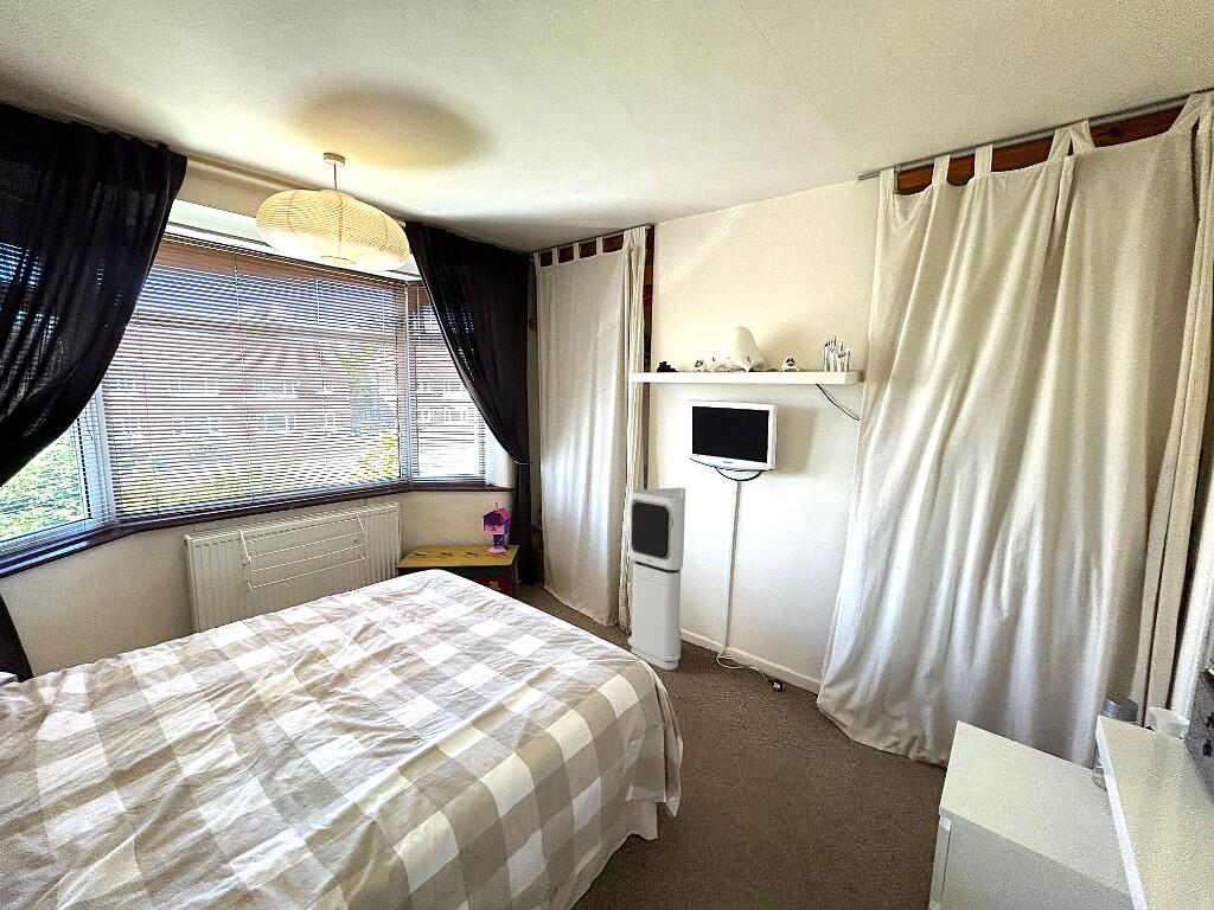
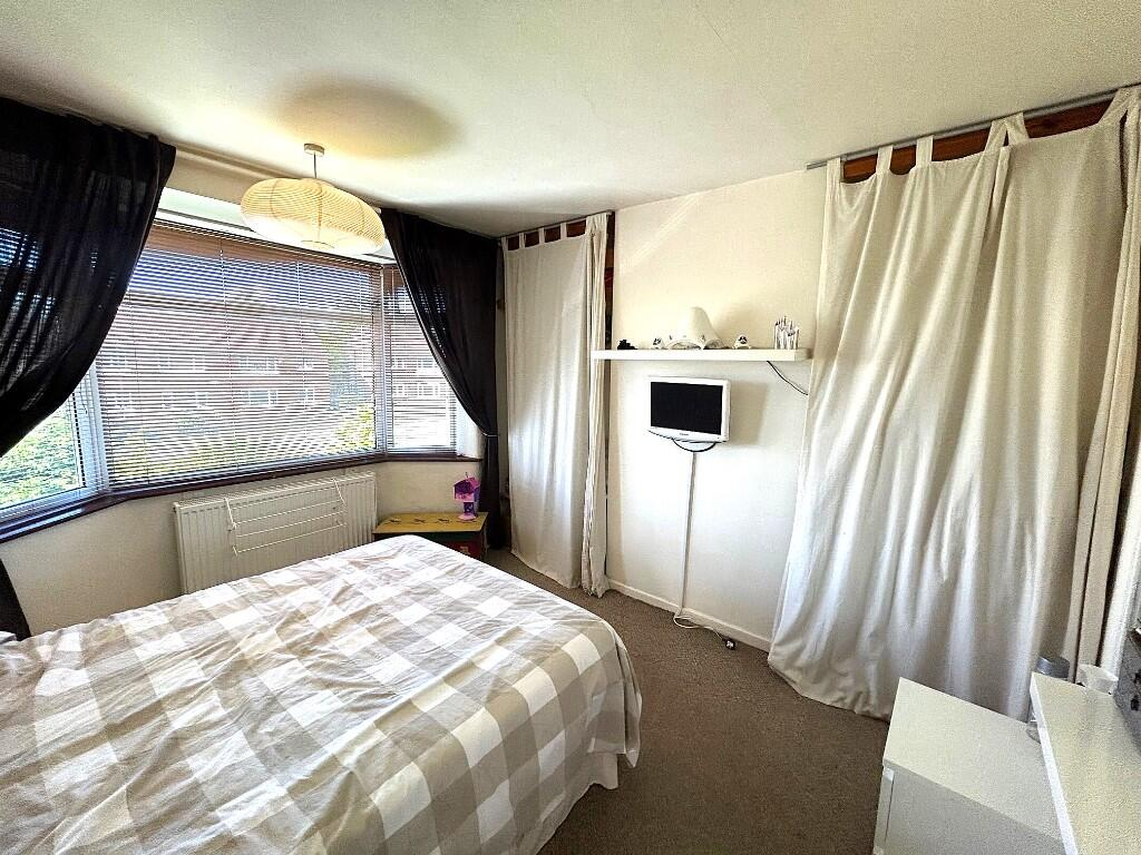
- air purifier (665, 572)
